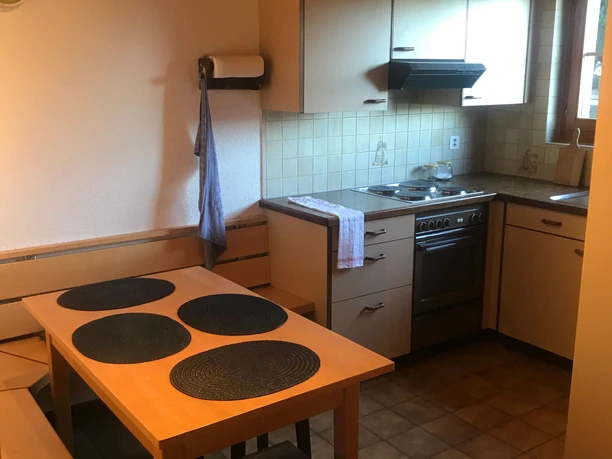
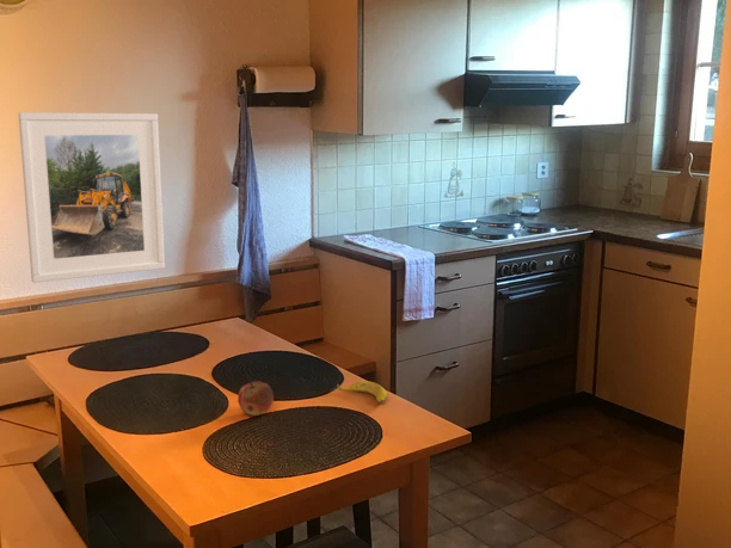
+ banana (364, 390)
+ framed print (96, 195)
+ fruit (256, 398)
